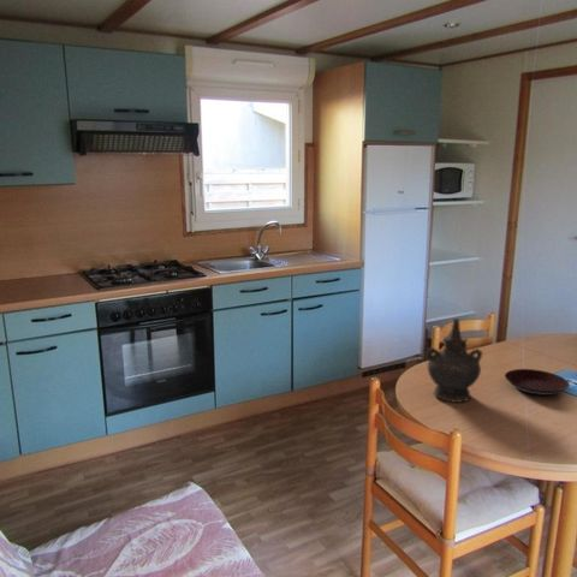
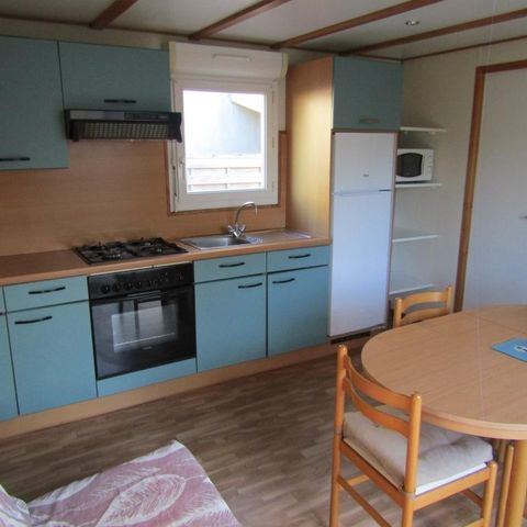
- plate (535, 382)
- ceremonial vessel (453, 357)
